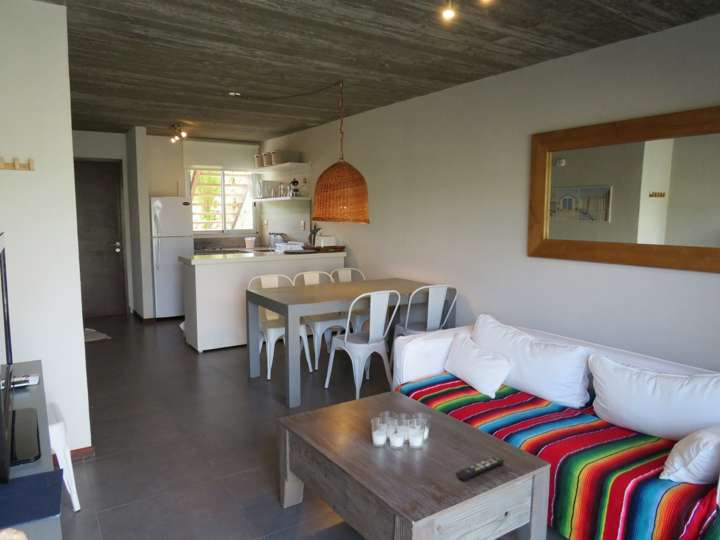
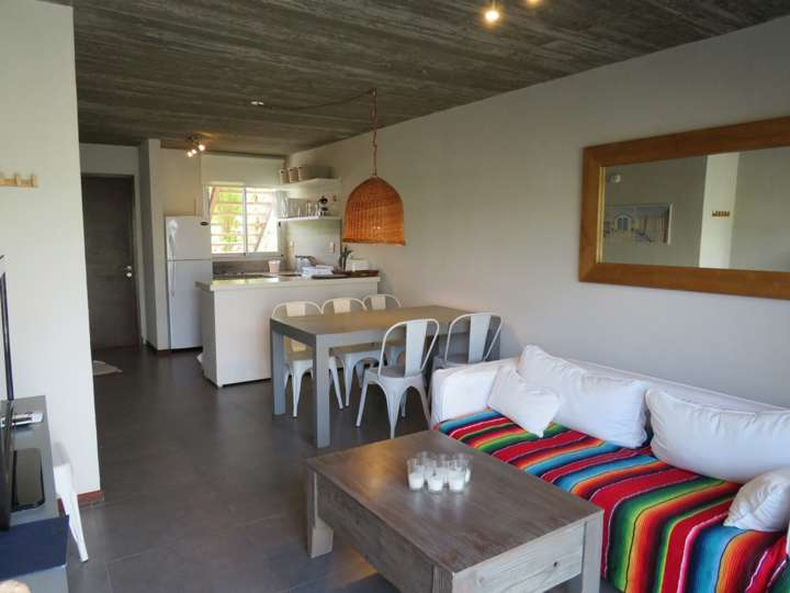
- remote control (480, 467)
